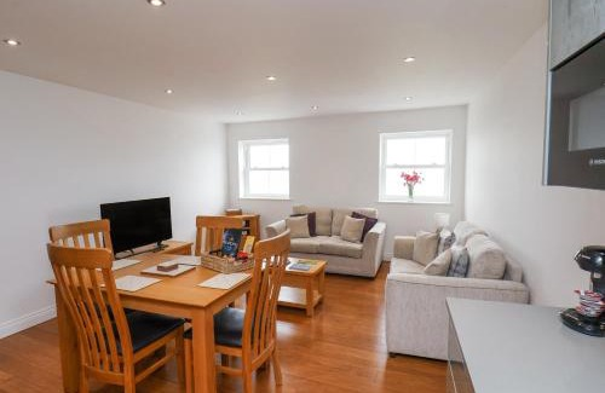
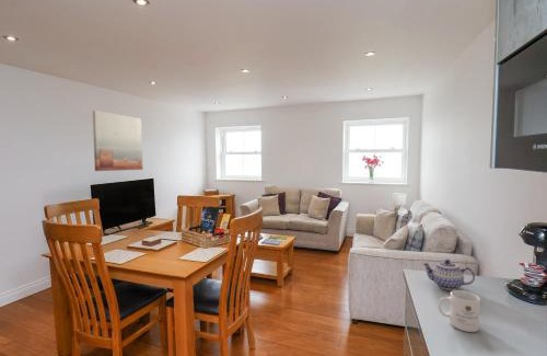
+ teapot (446, 273)
+ mug (457, 309)
+ wall art (119, 142)
